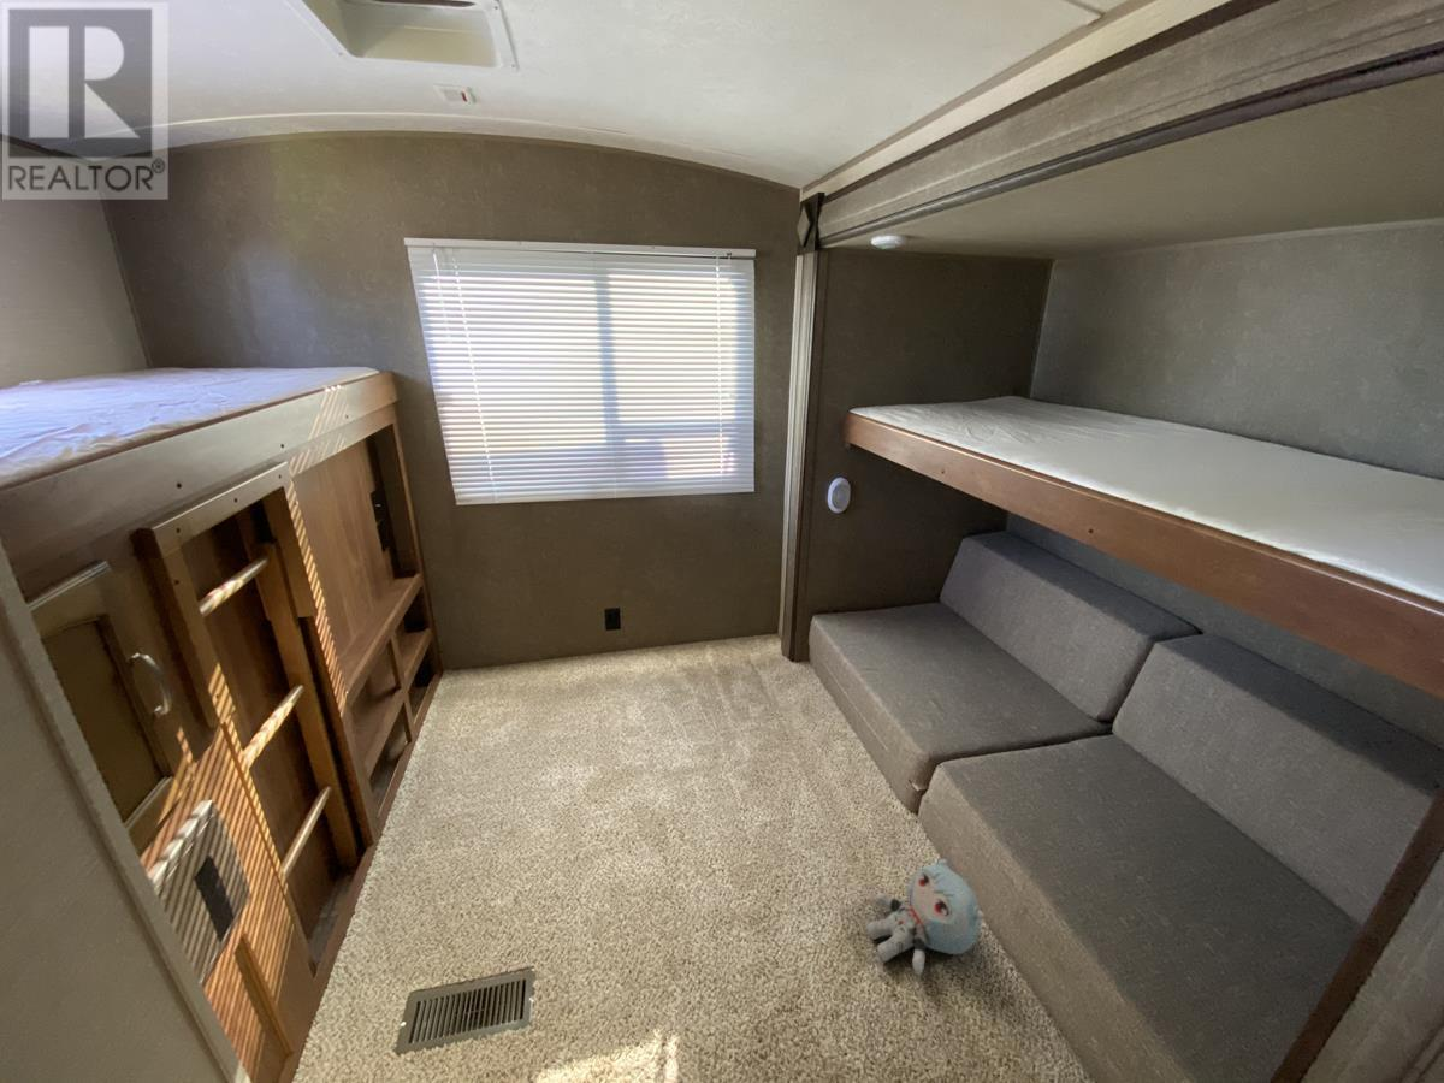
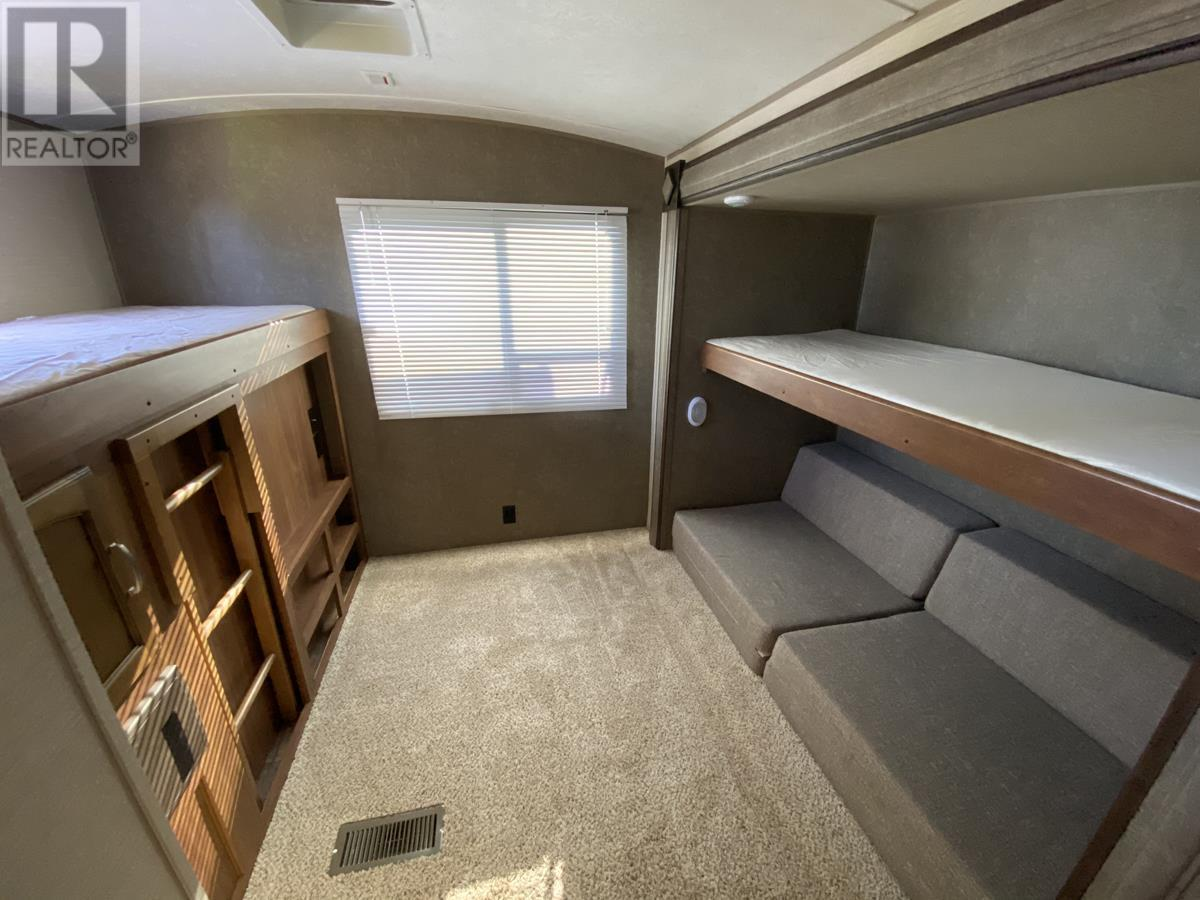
- plush toy (925, 911)
